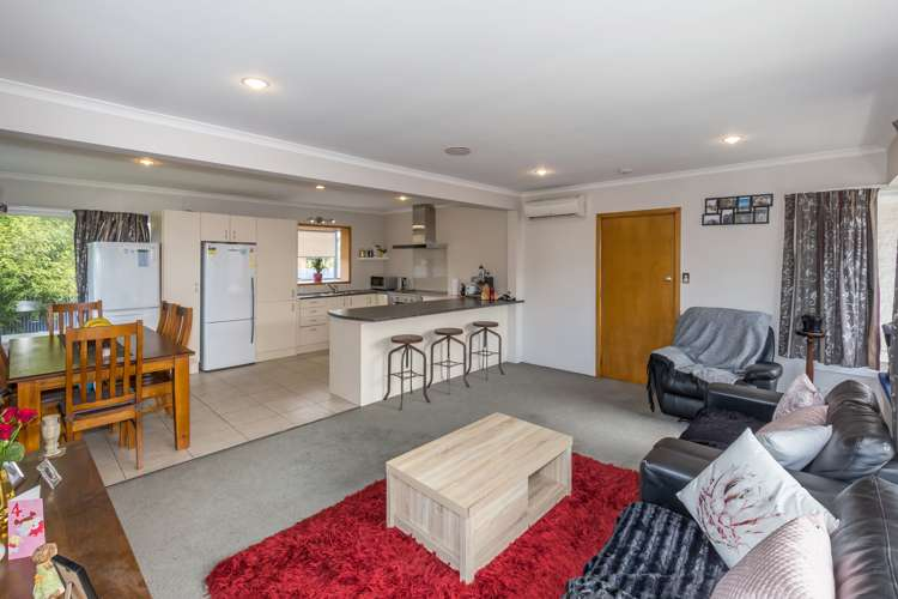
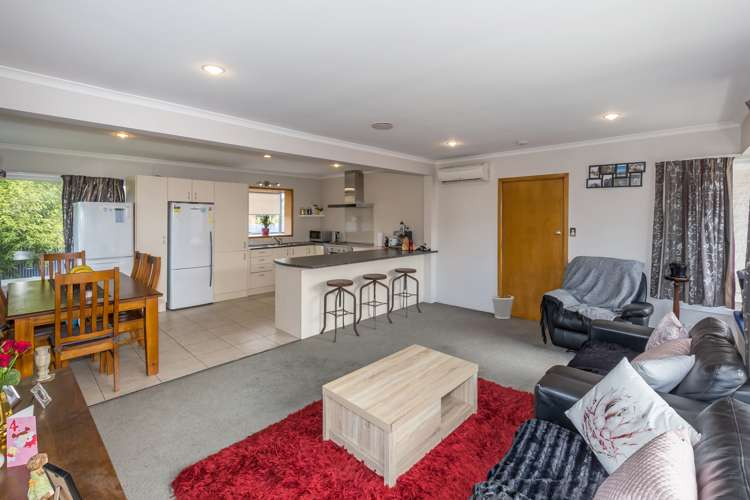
+ wastebasket (502, 307)
